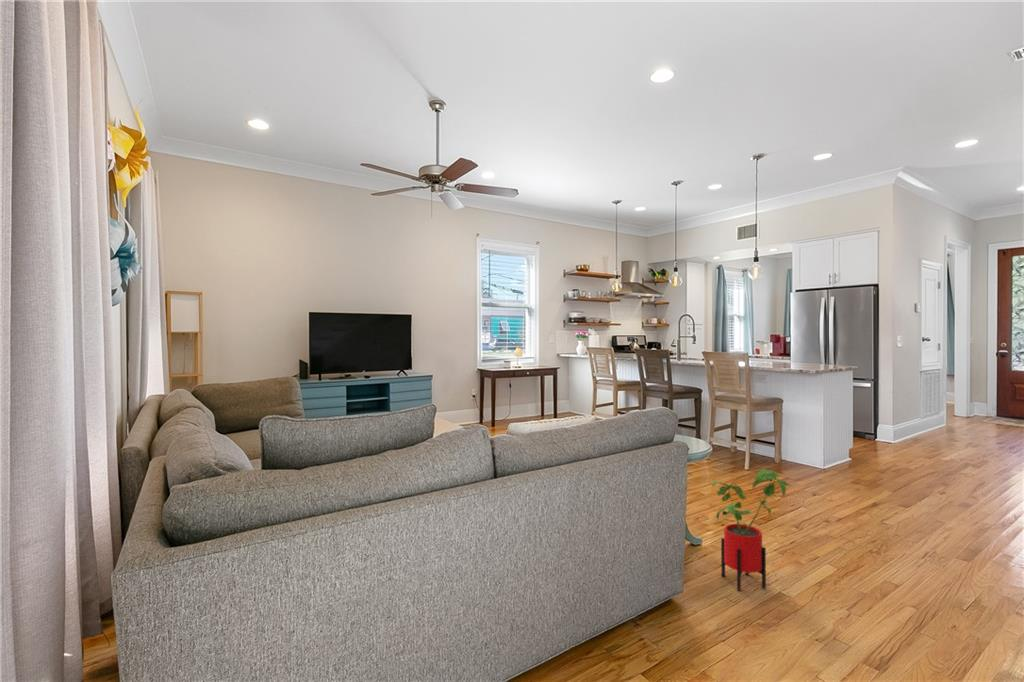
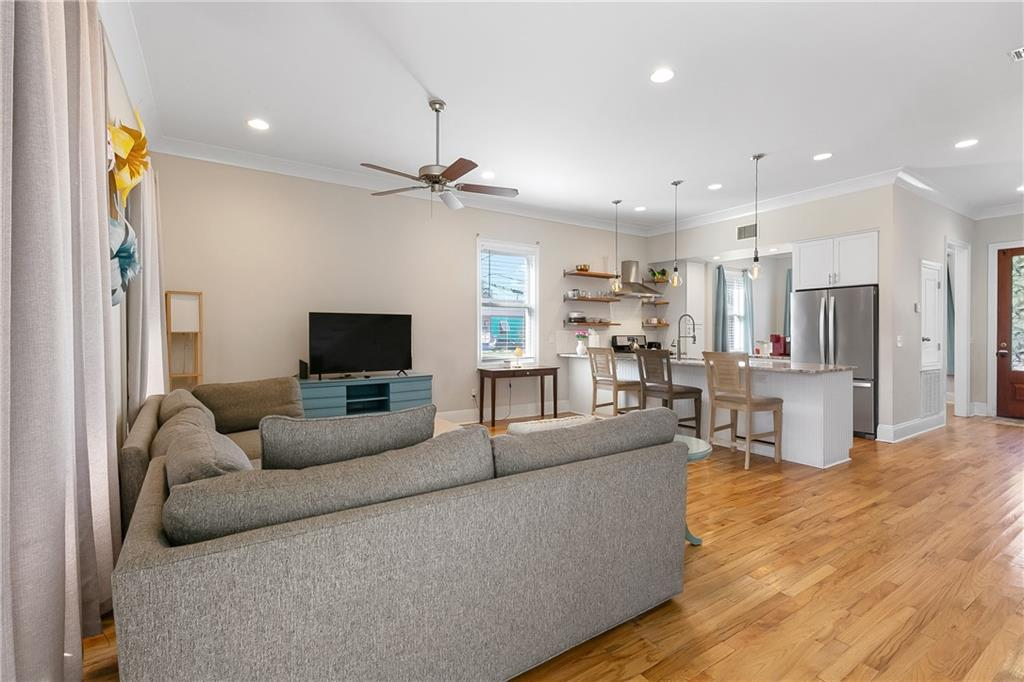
- house plant (747, 525)
